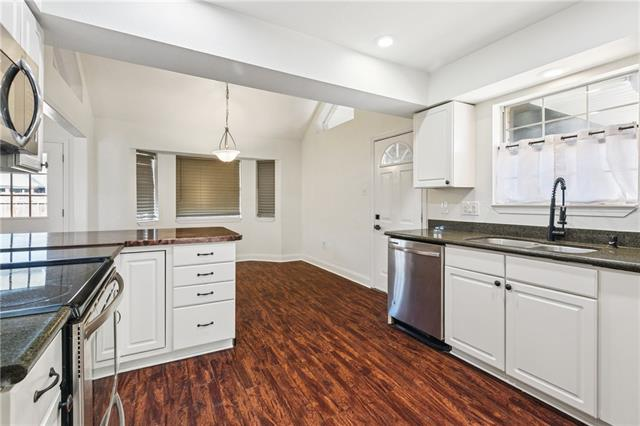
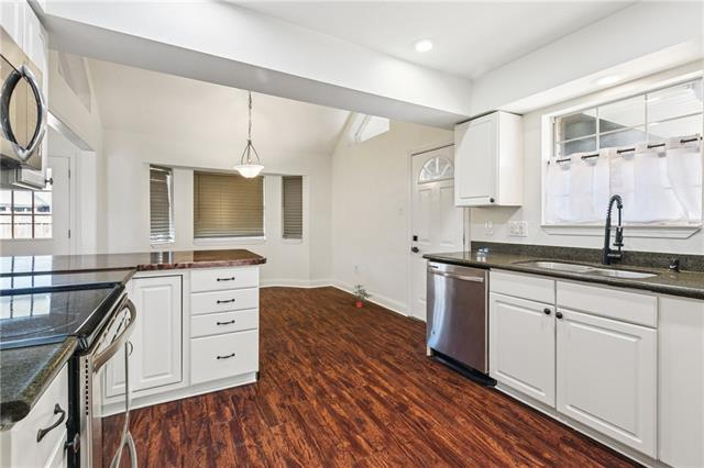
+ potted plant (362, 294)
